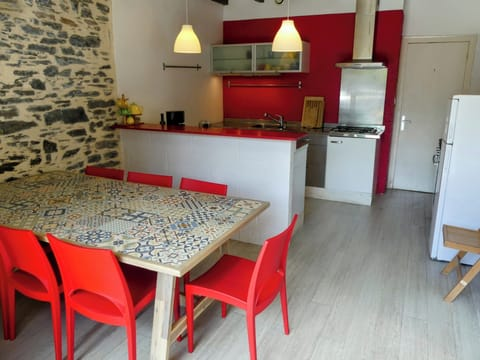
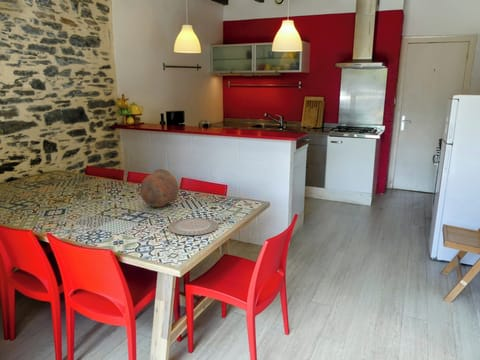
+ chinaware (193, 224)
+ bowl (156, 189)
